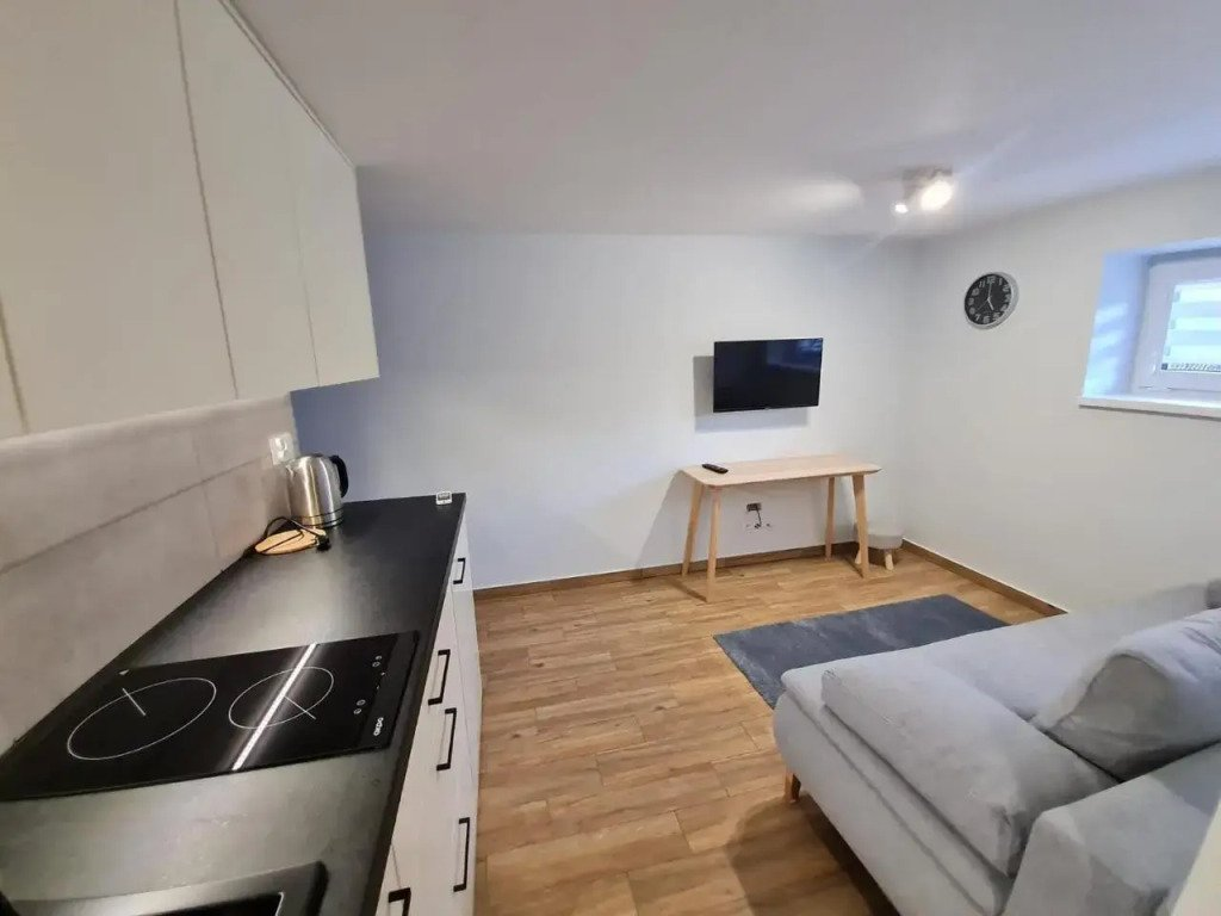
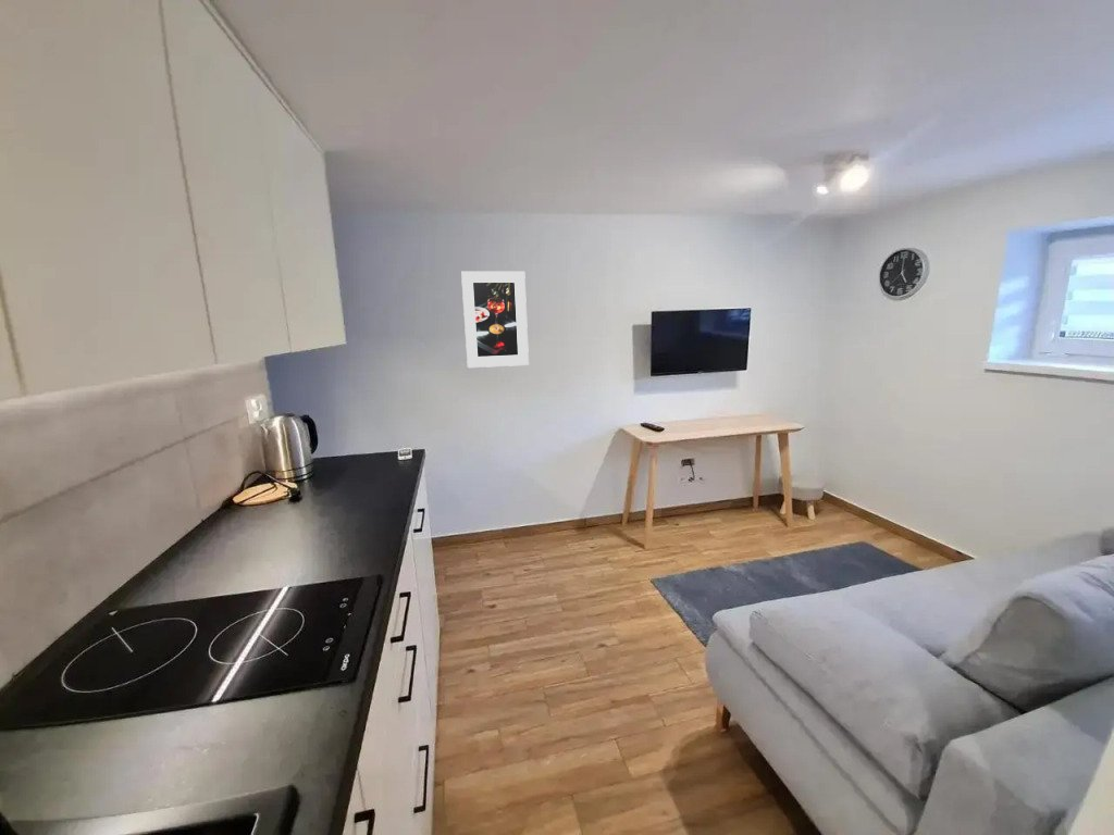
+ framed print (495, 320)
